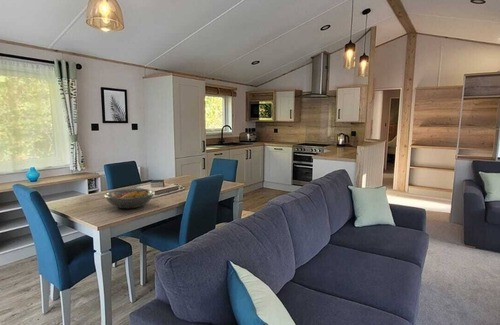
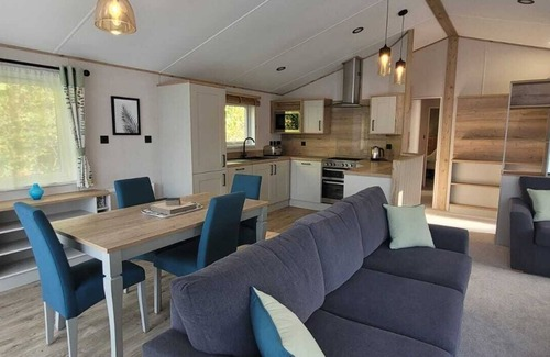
- fruit bowl (130, 198)
